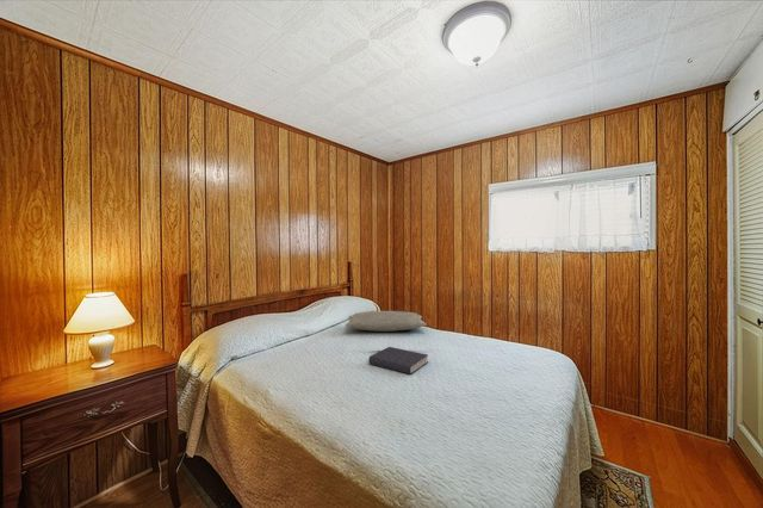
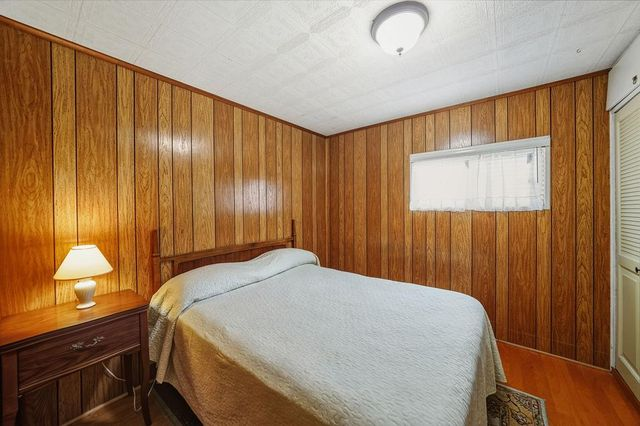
- pillow (385, 321)
- book (398, 359)
